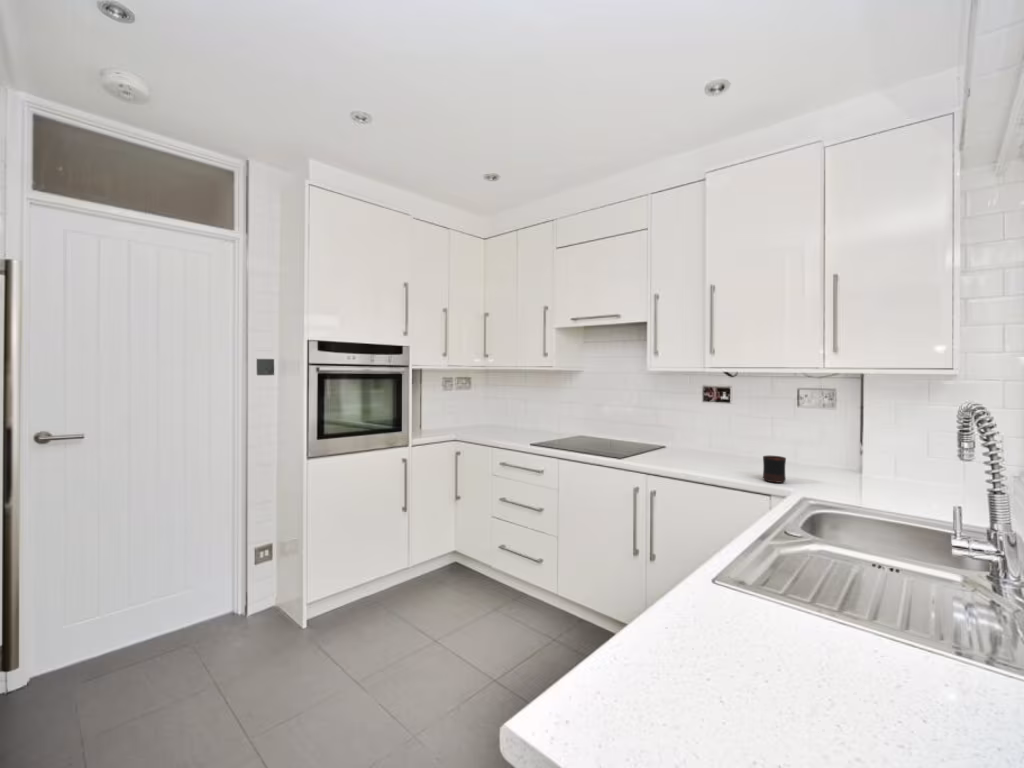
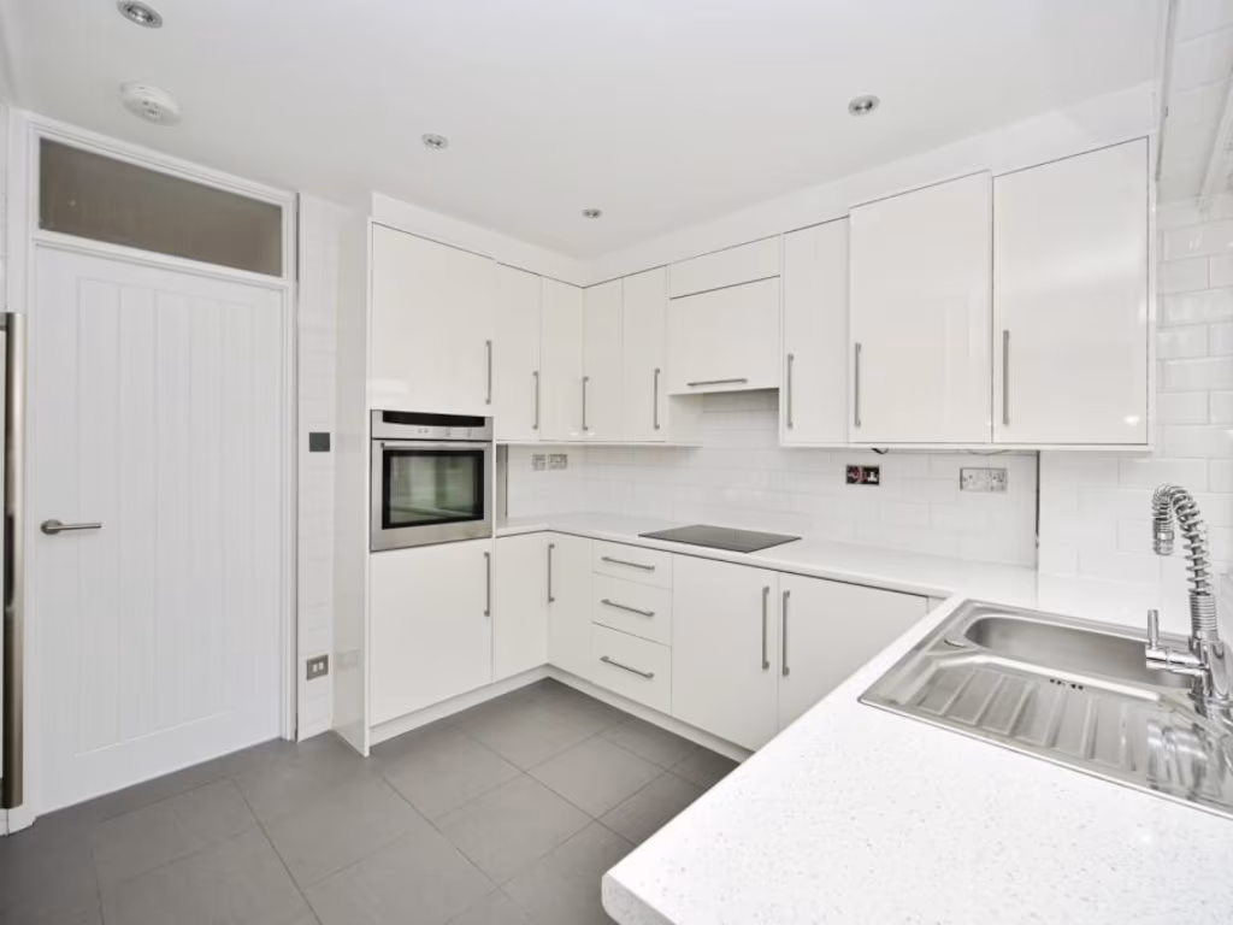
- mug (772, 468)
